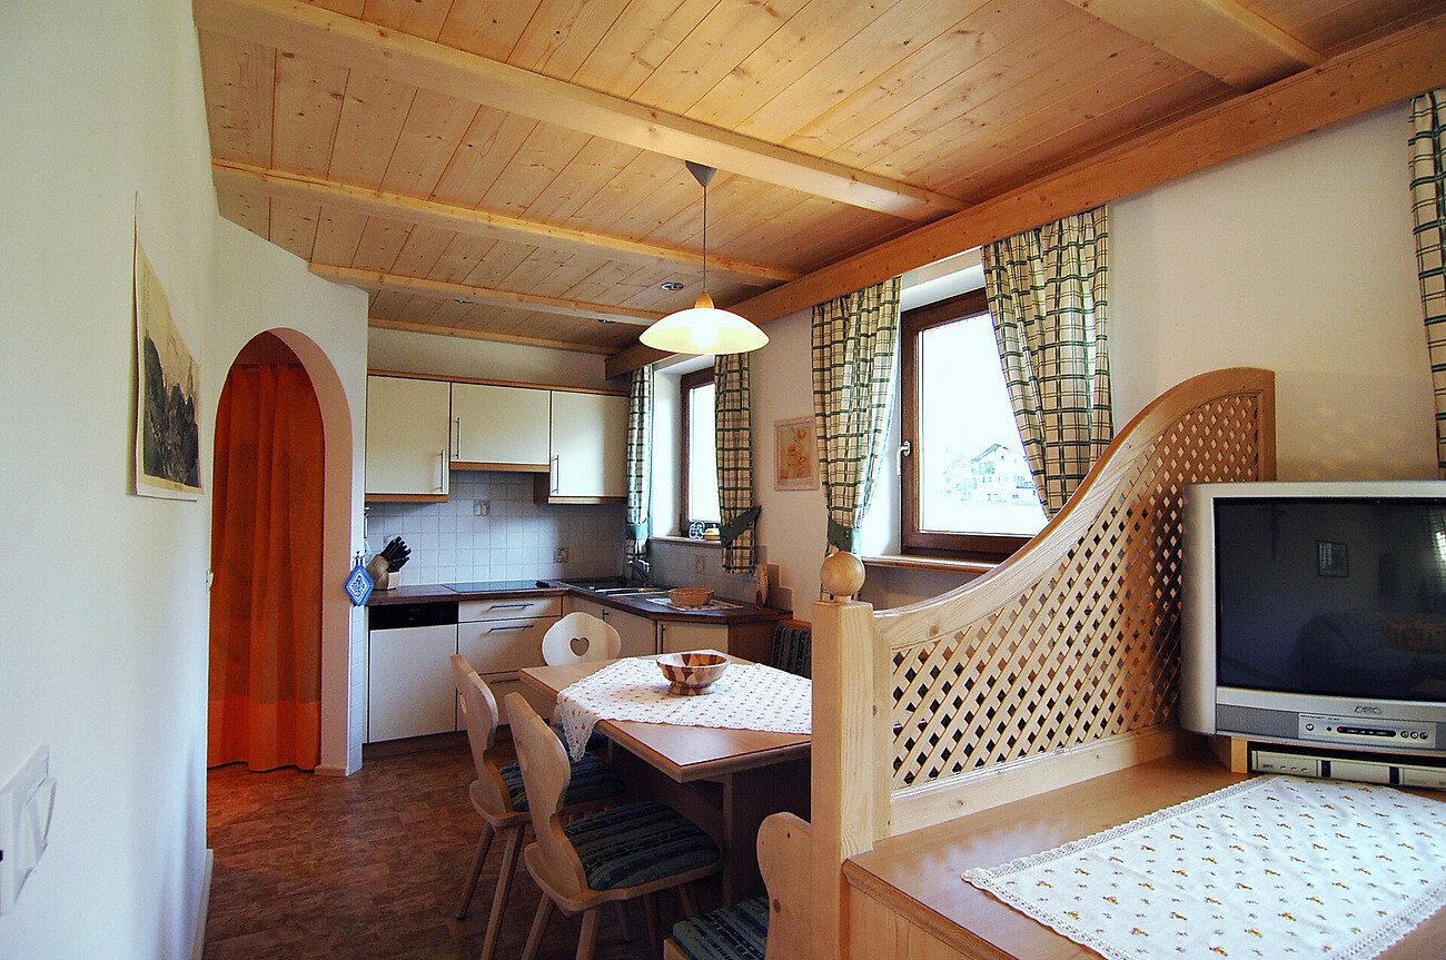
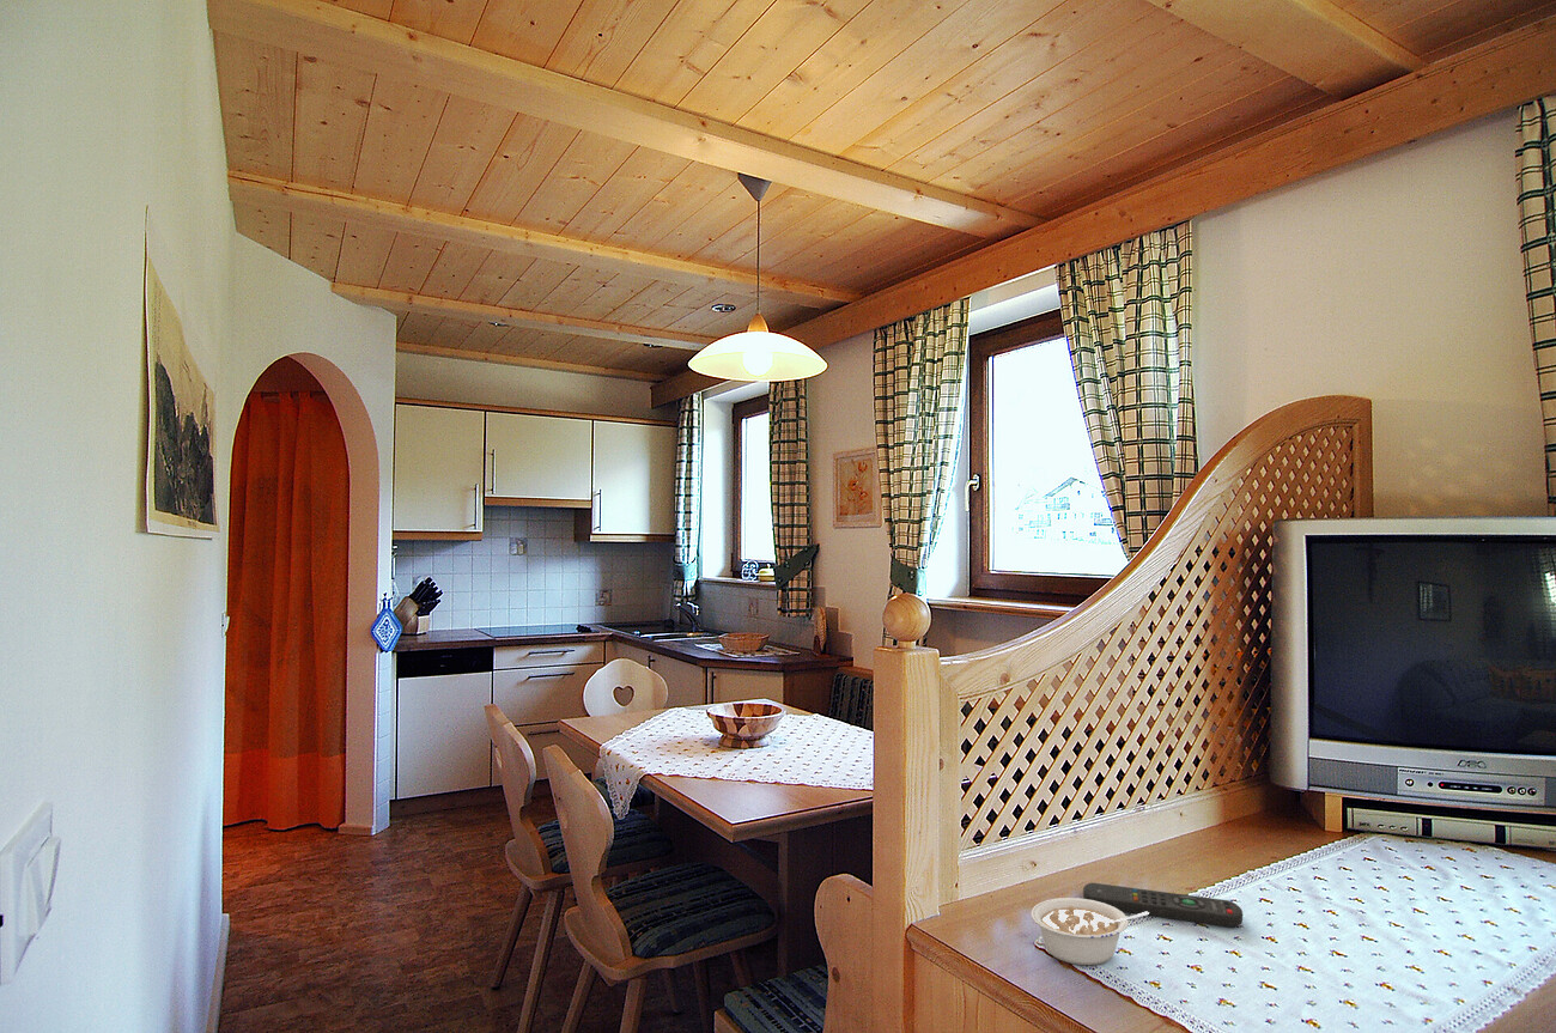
+ remote control (1160, 903)
+ legume (1082, 929)
